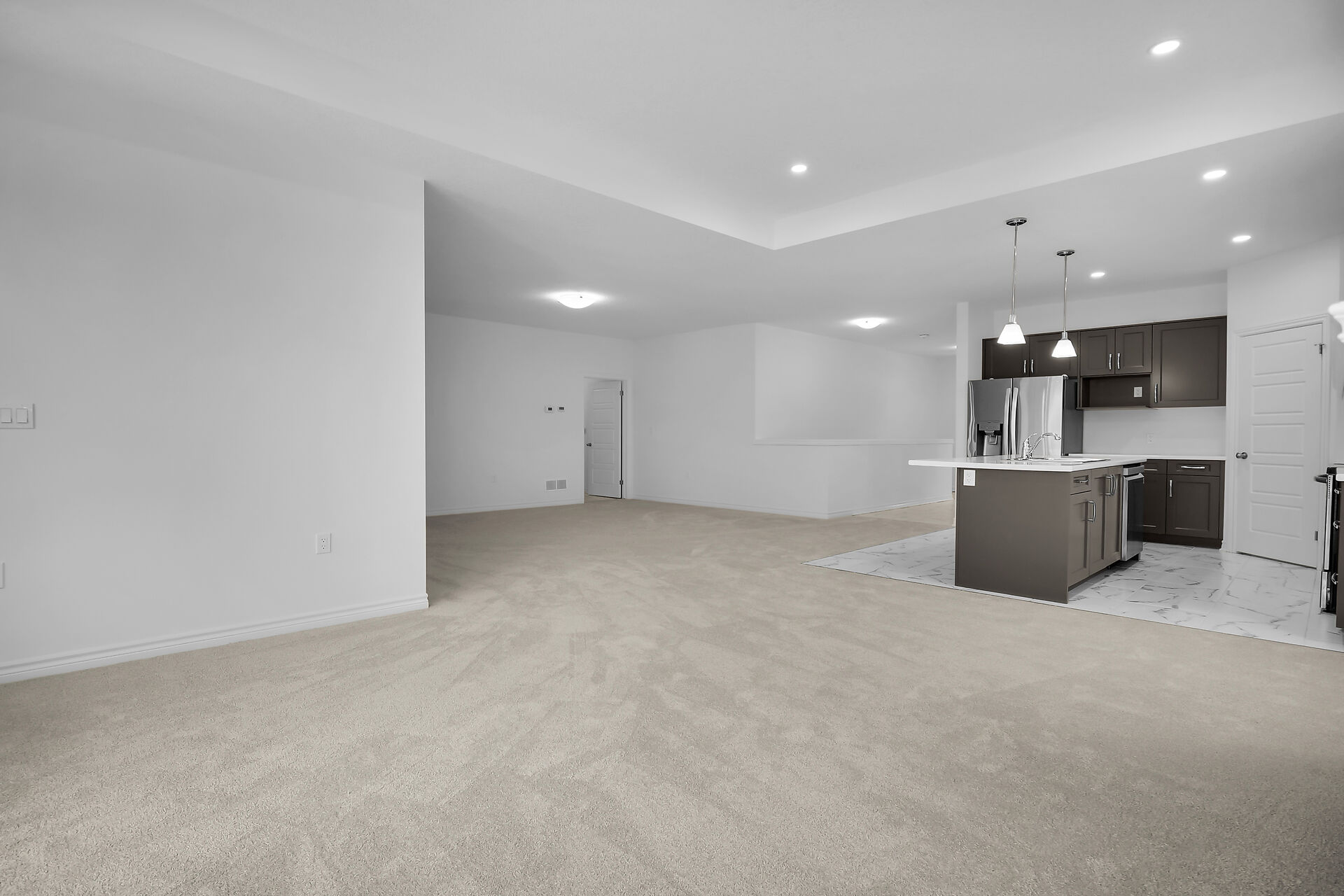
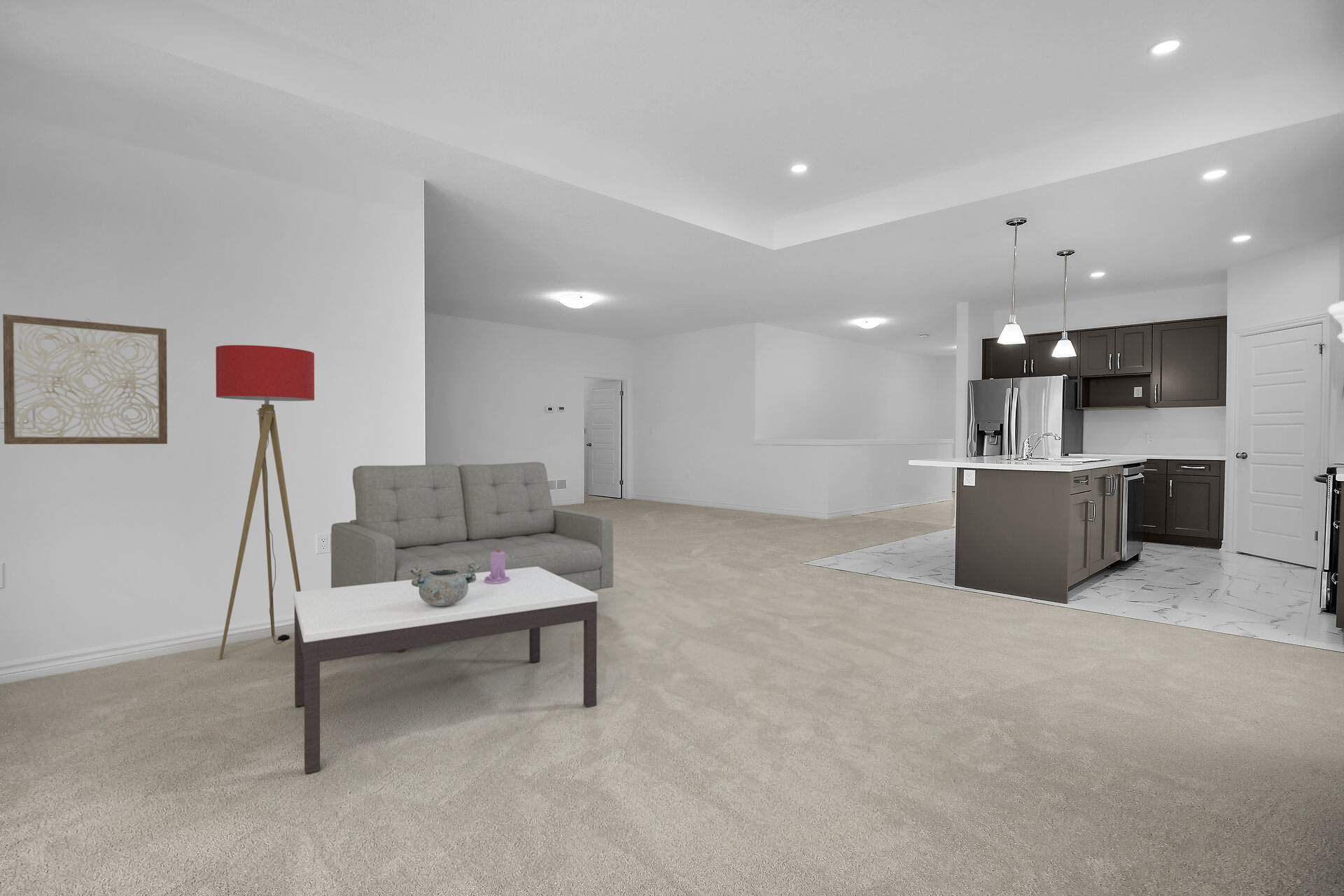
+ candle (497, 563)
+ table (445, 642)
+ decorative bowl (444, 583)
+ floor lamp (267, 499)
+ sofa (478, 542)
+ wall art (92, 387)
